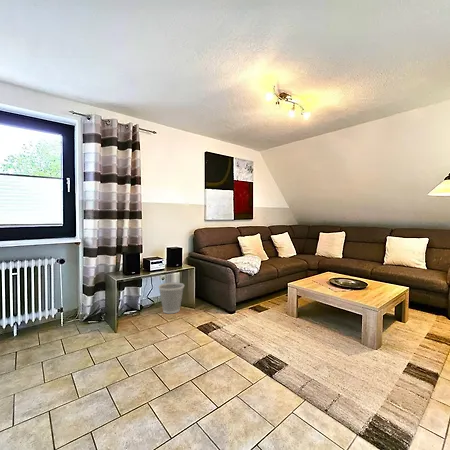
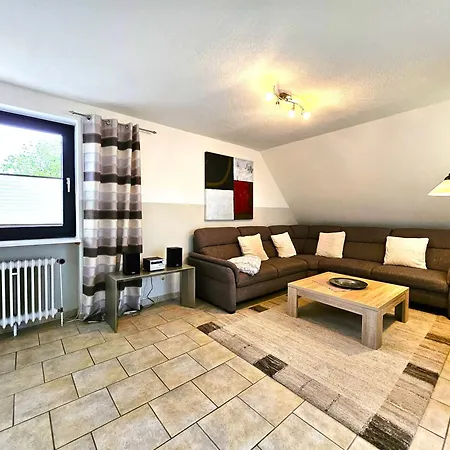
- wastebasket (171, 298)
